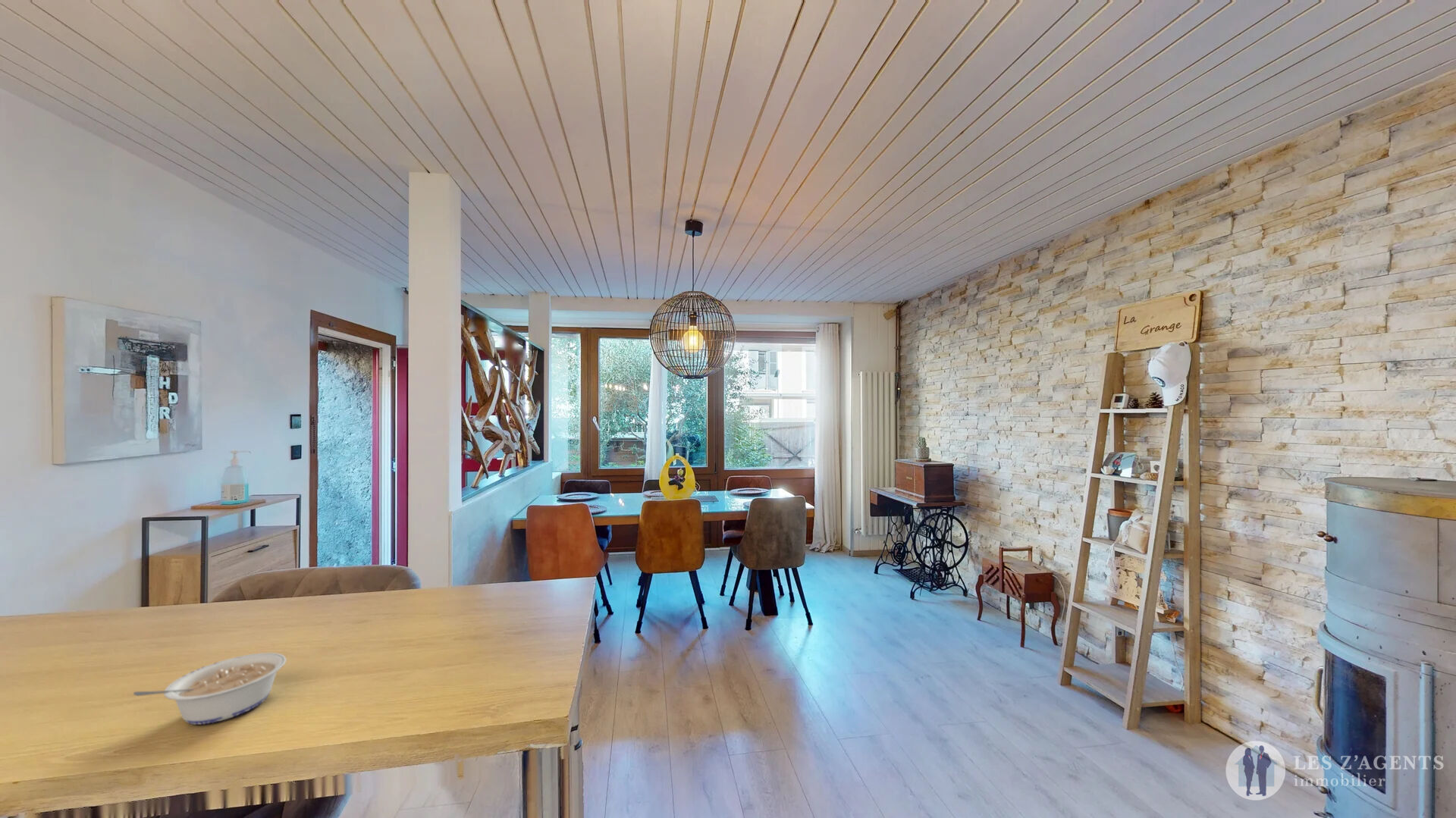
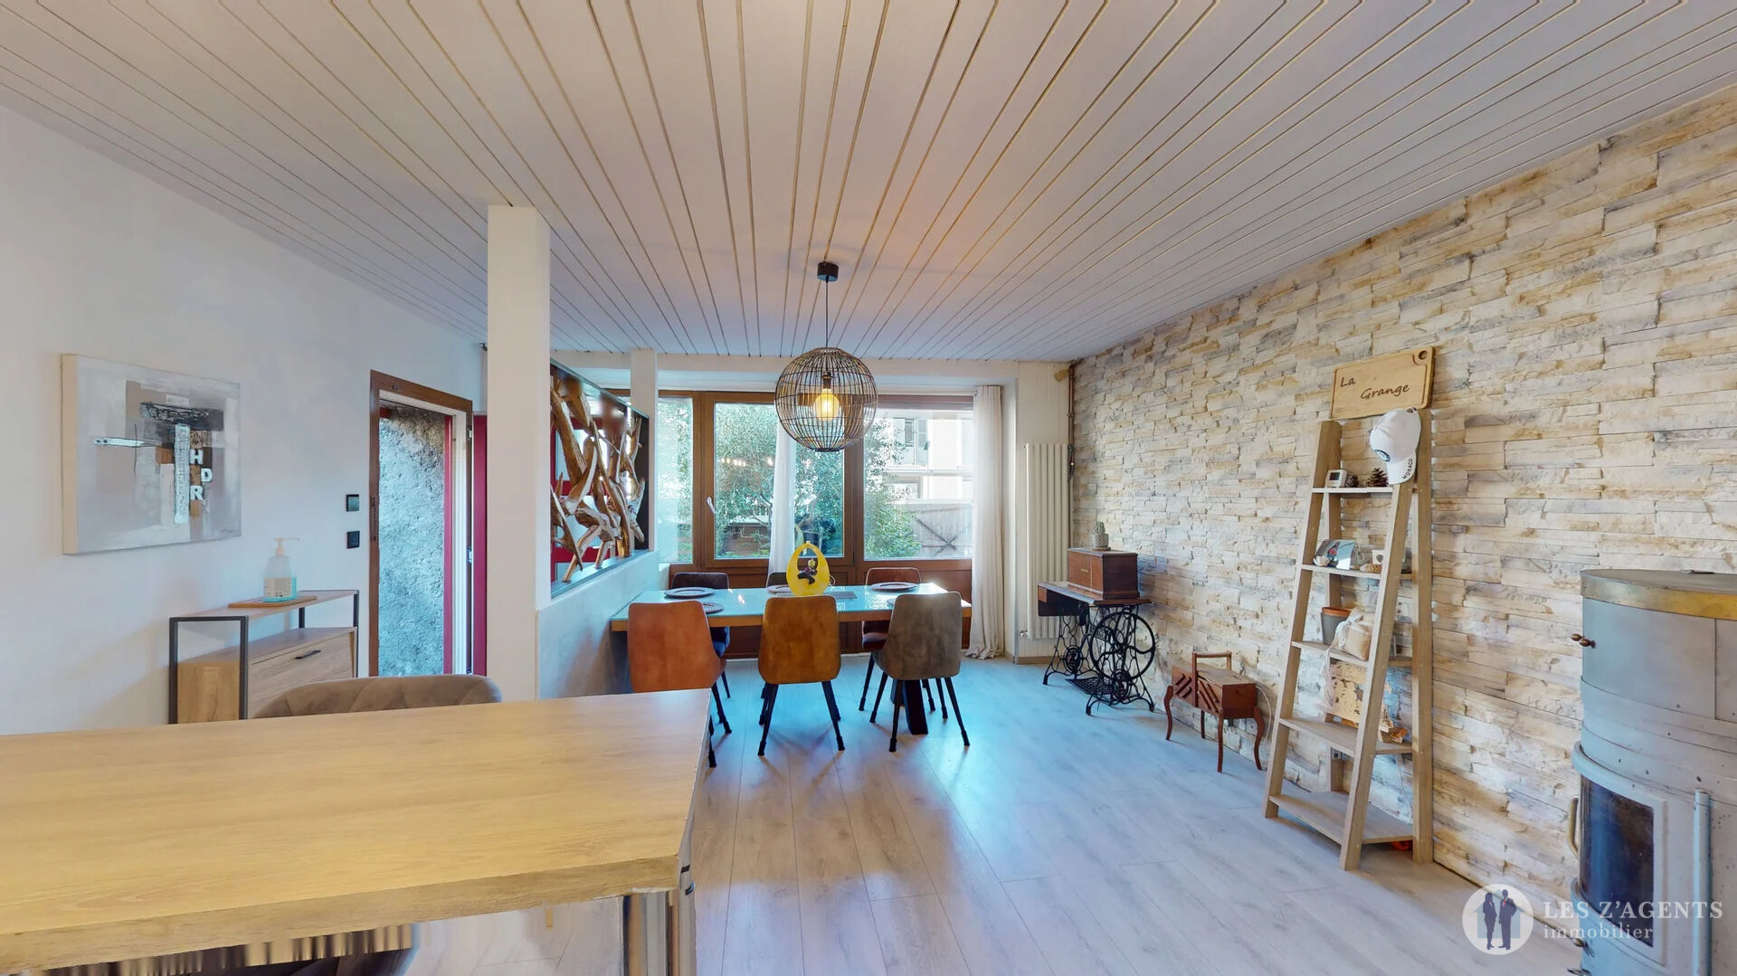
- legume (224, 688)
